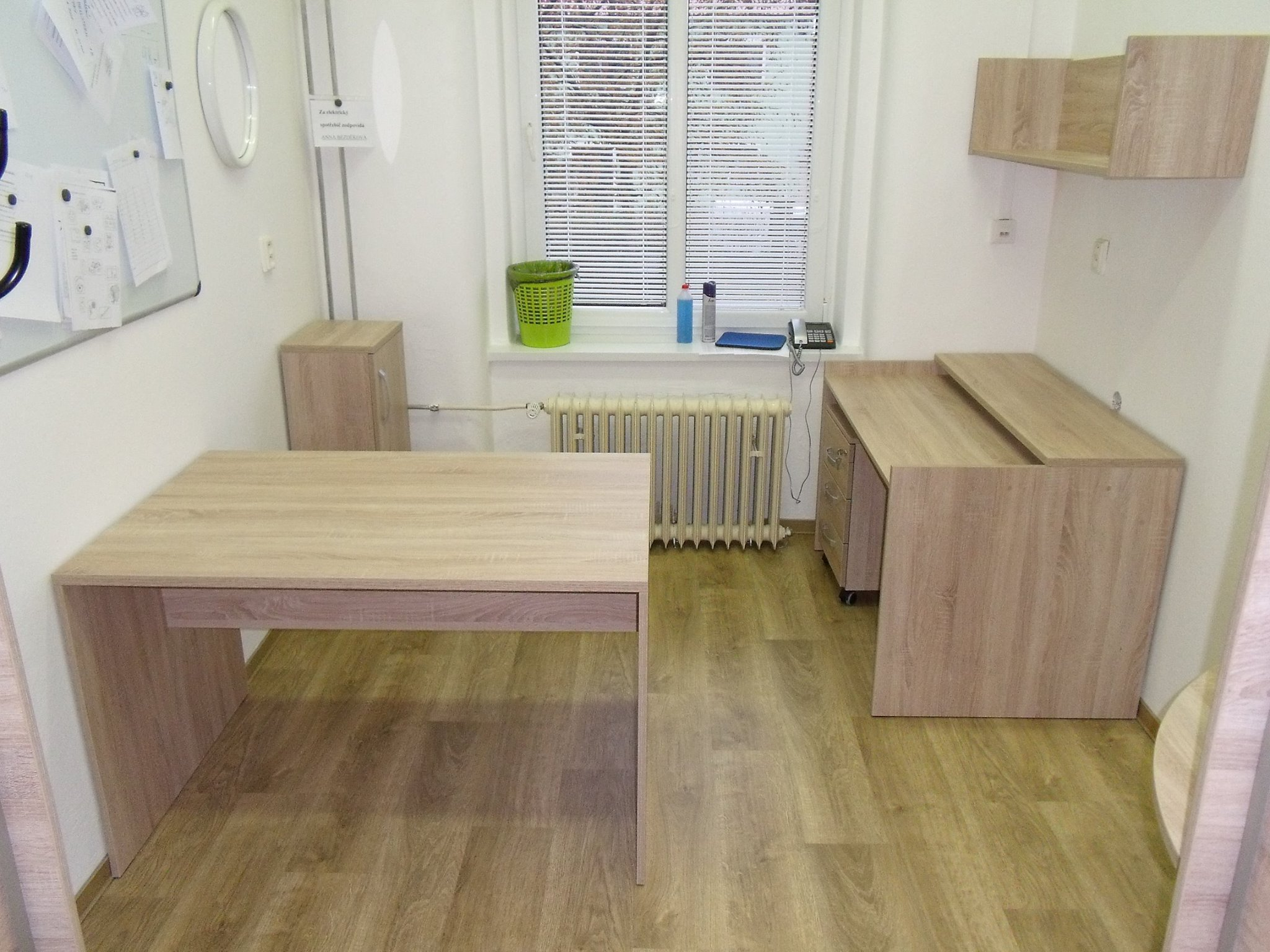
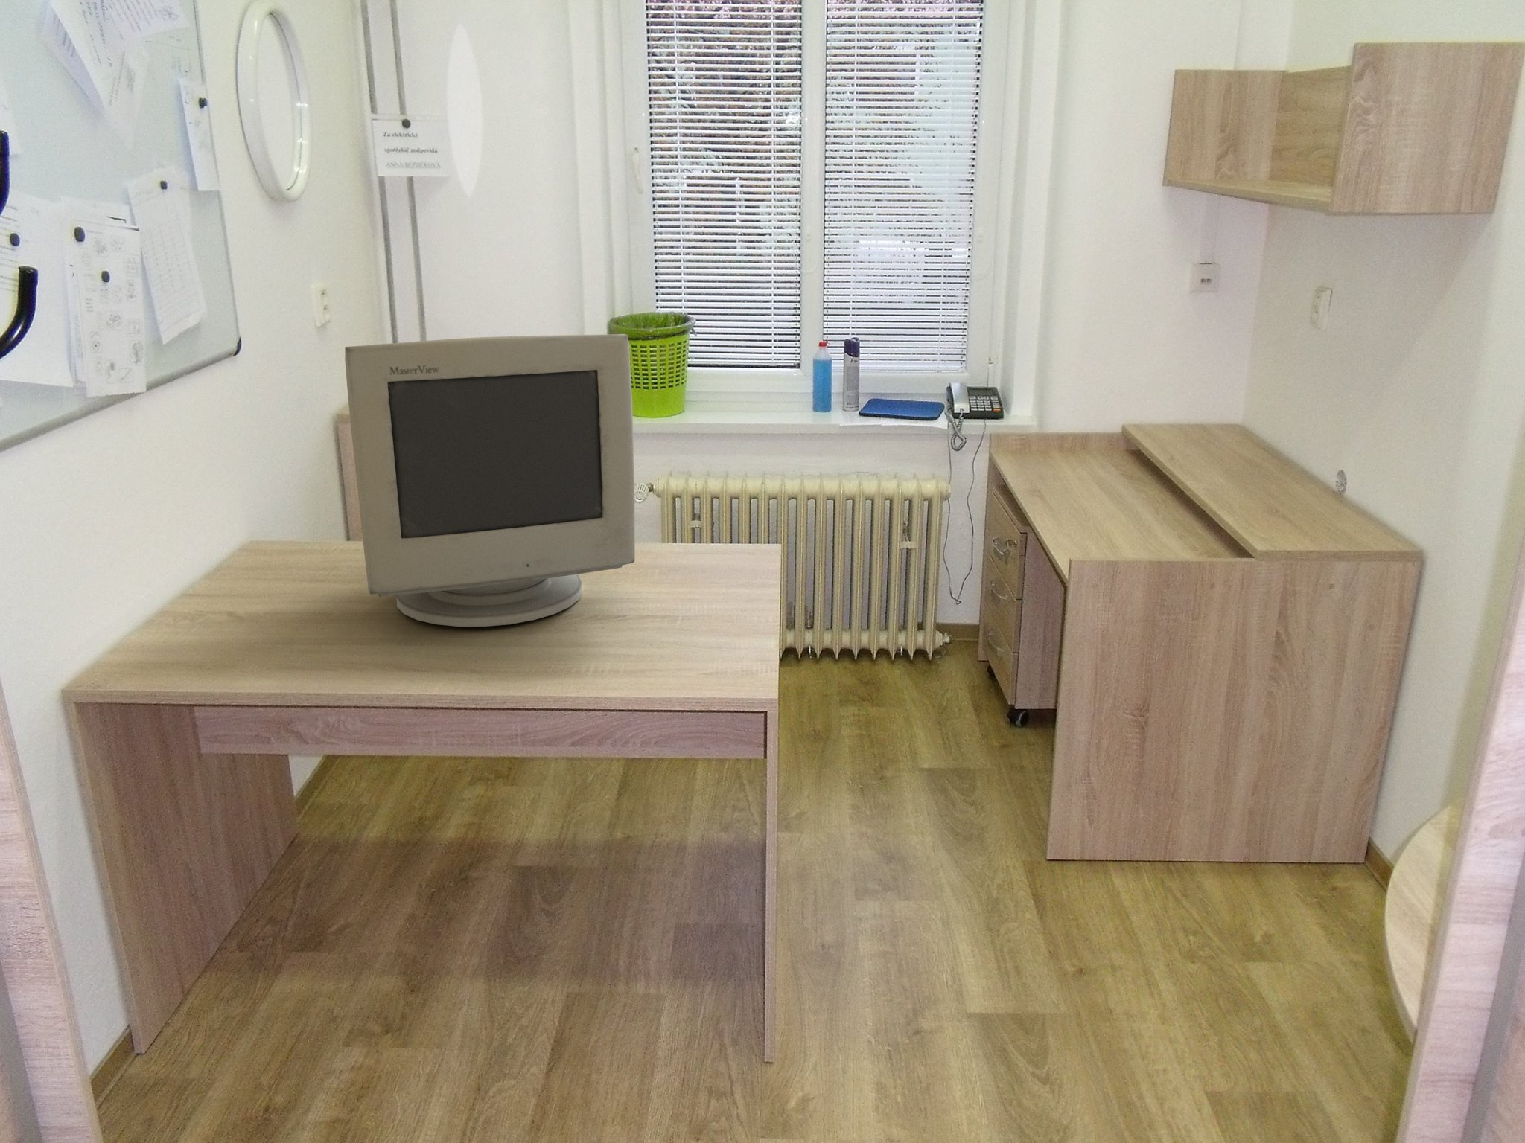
+ computer monitor (477, 461)
